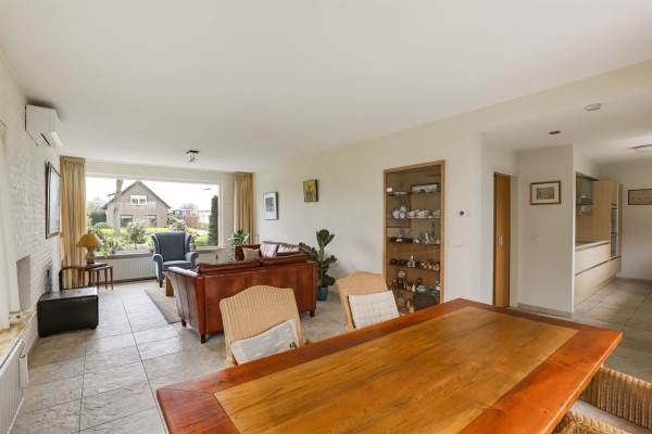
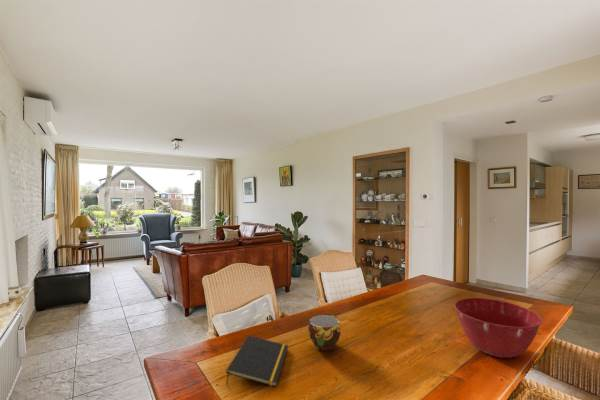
+ cup (323, 332)
+ mixing bowl (495, 329)
+ notepad (260, 357)
